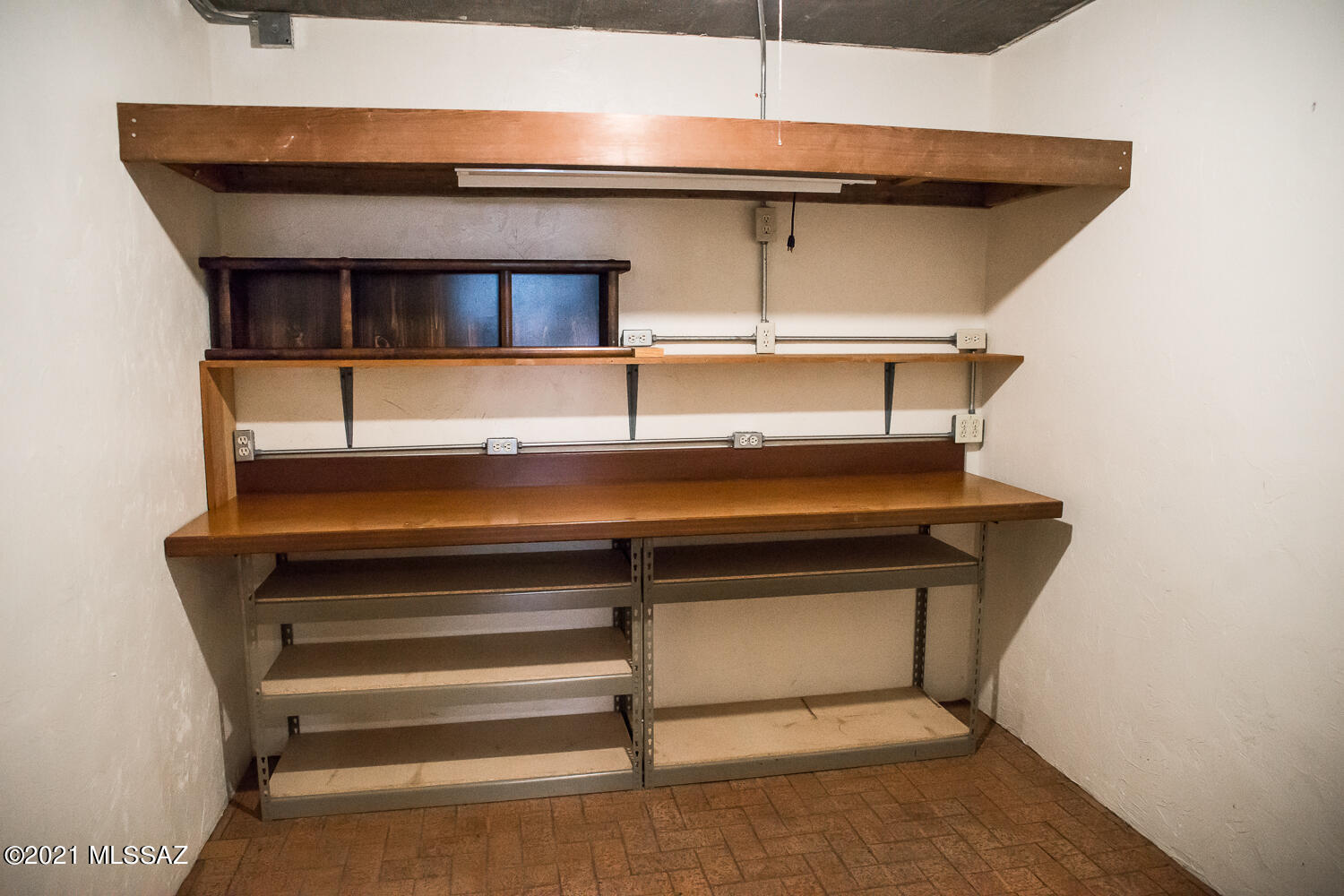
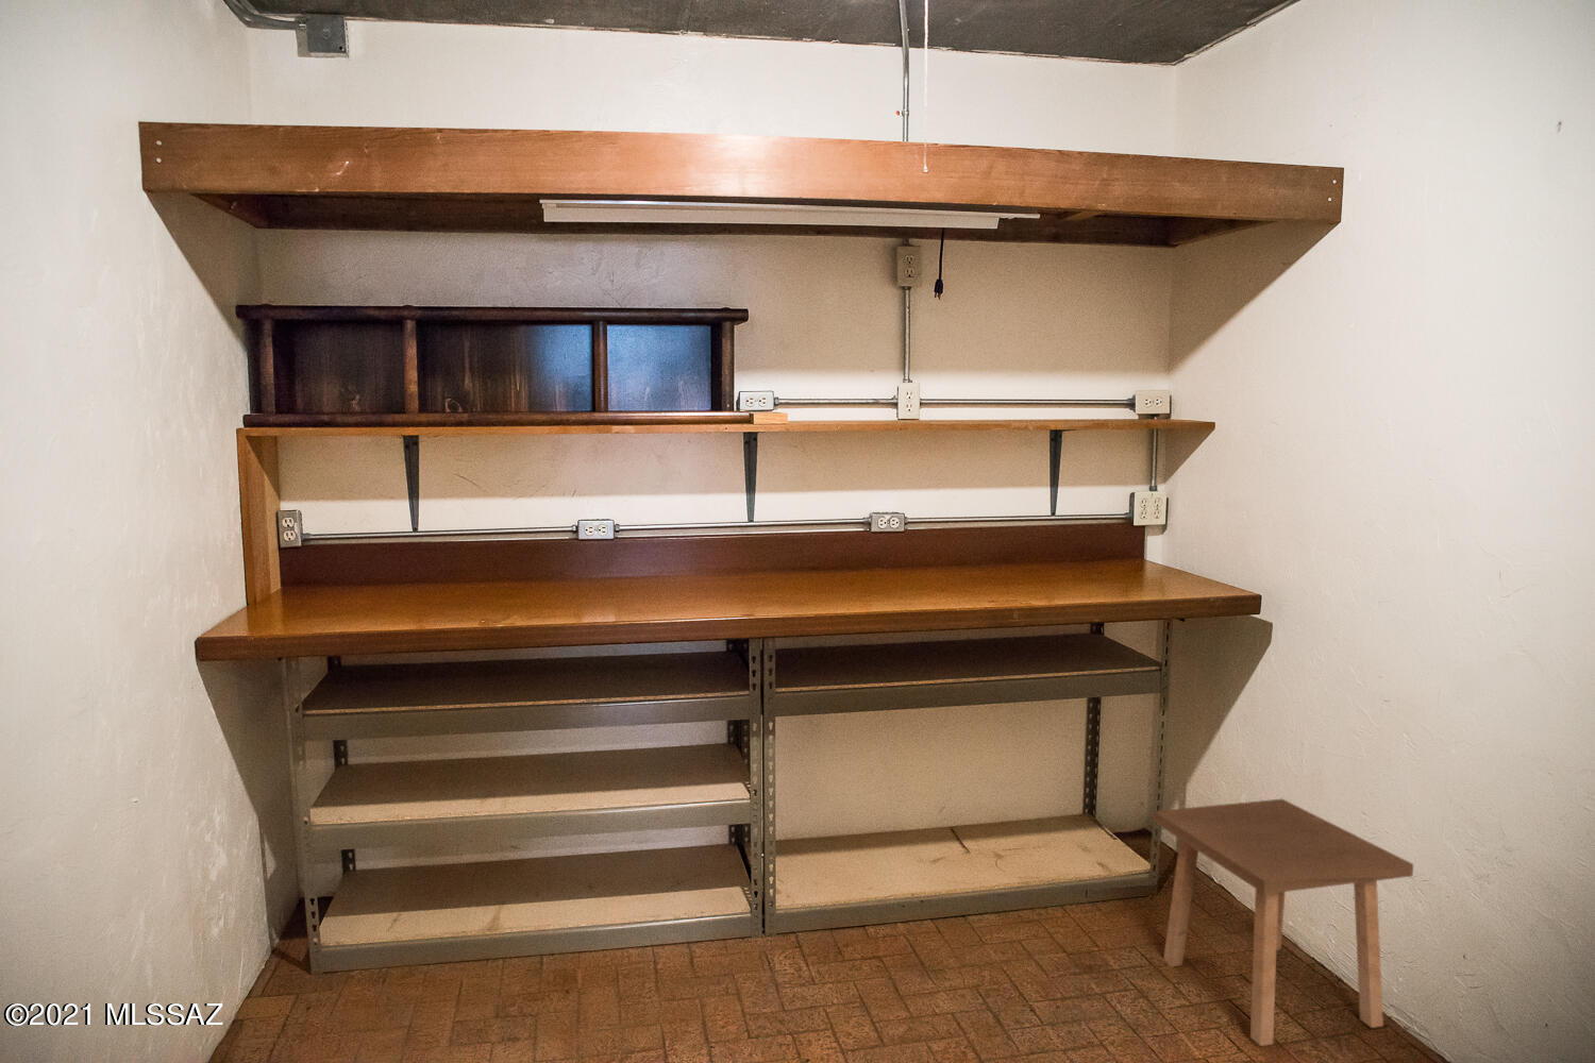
+ stool (1270, 915)
